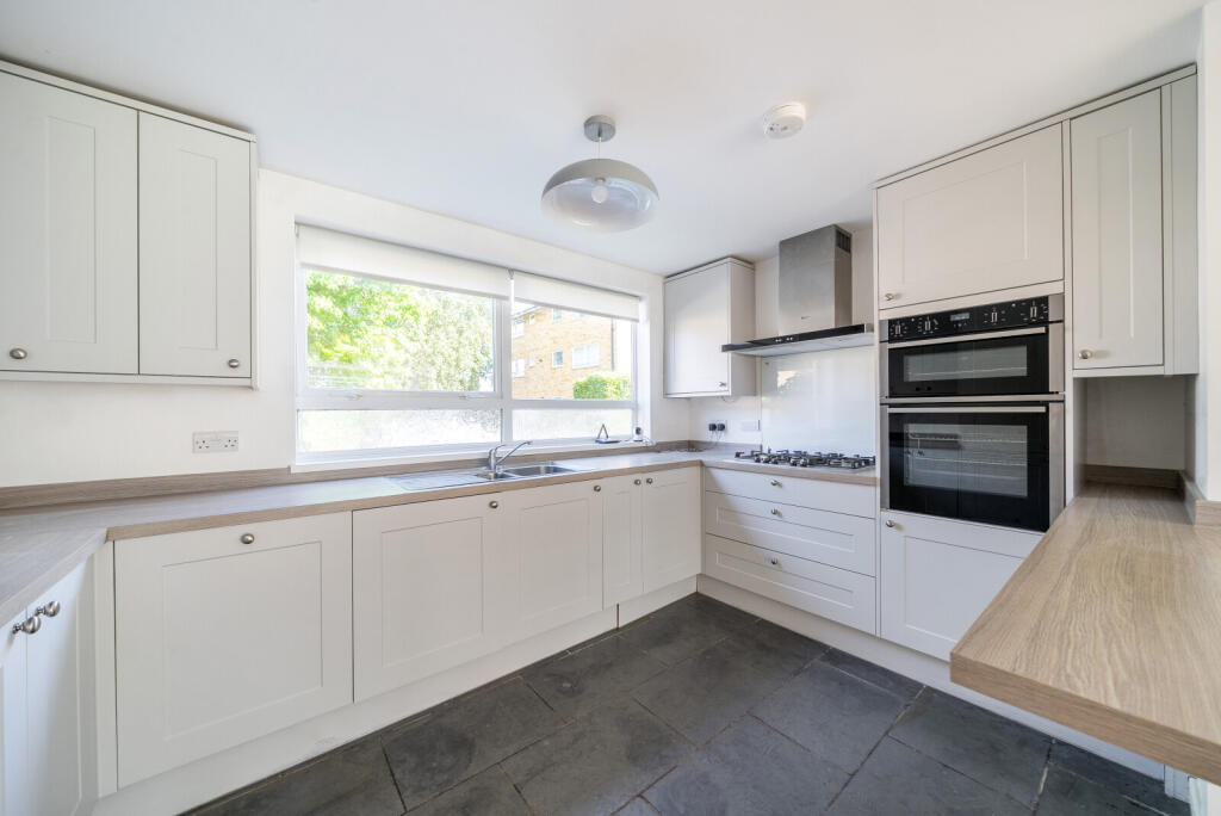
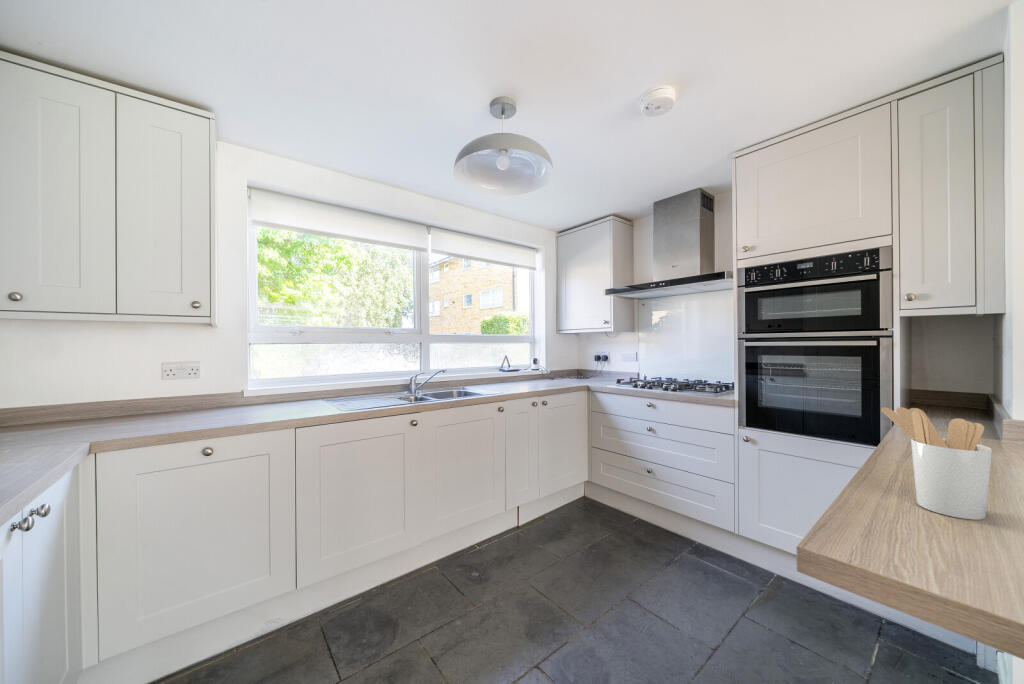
+ utensil holder (933, 456)
